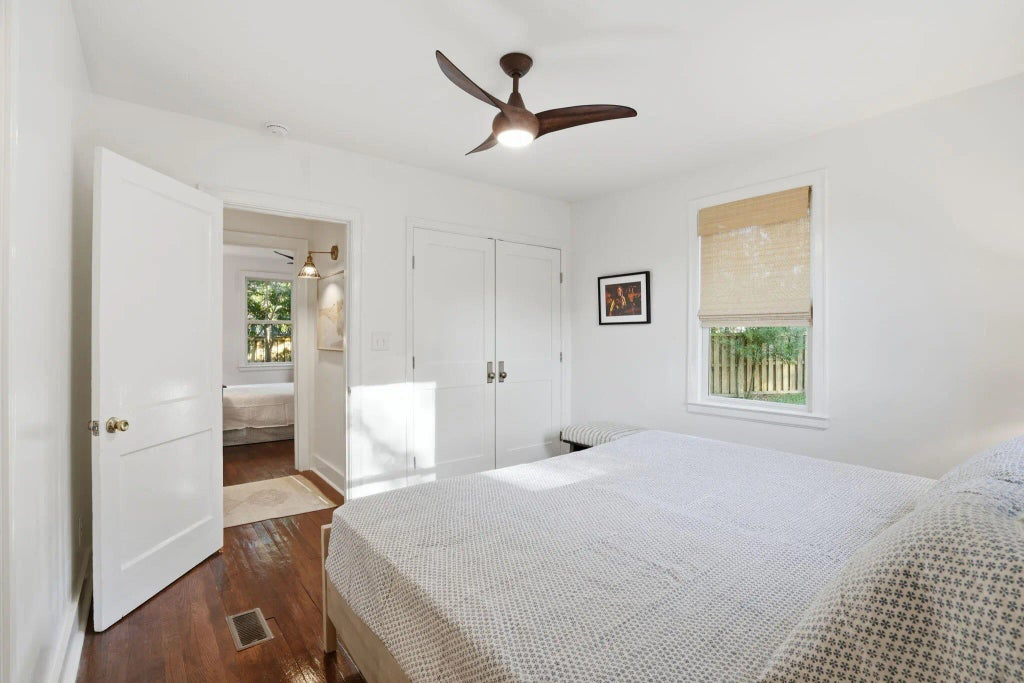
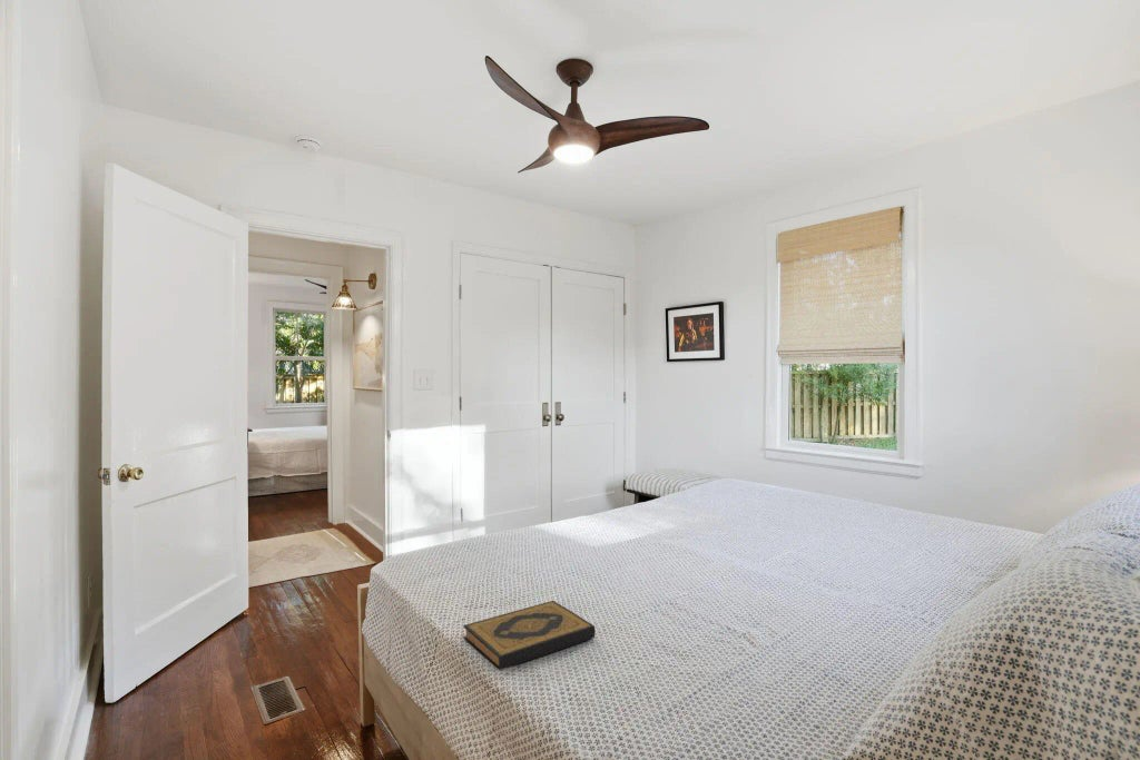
+ hardback book (529, 631)
